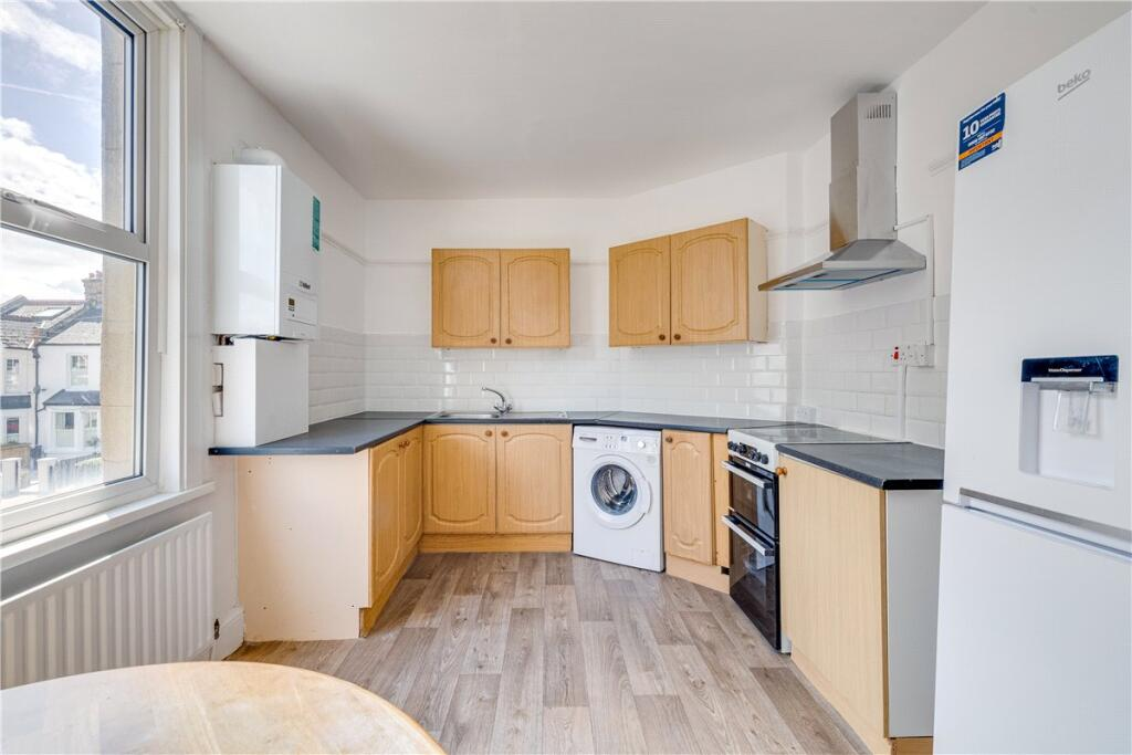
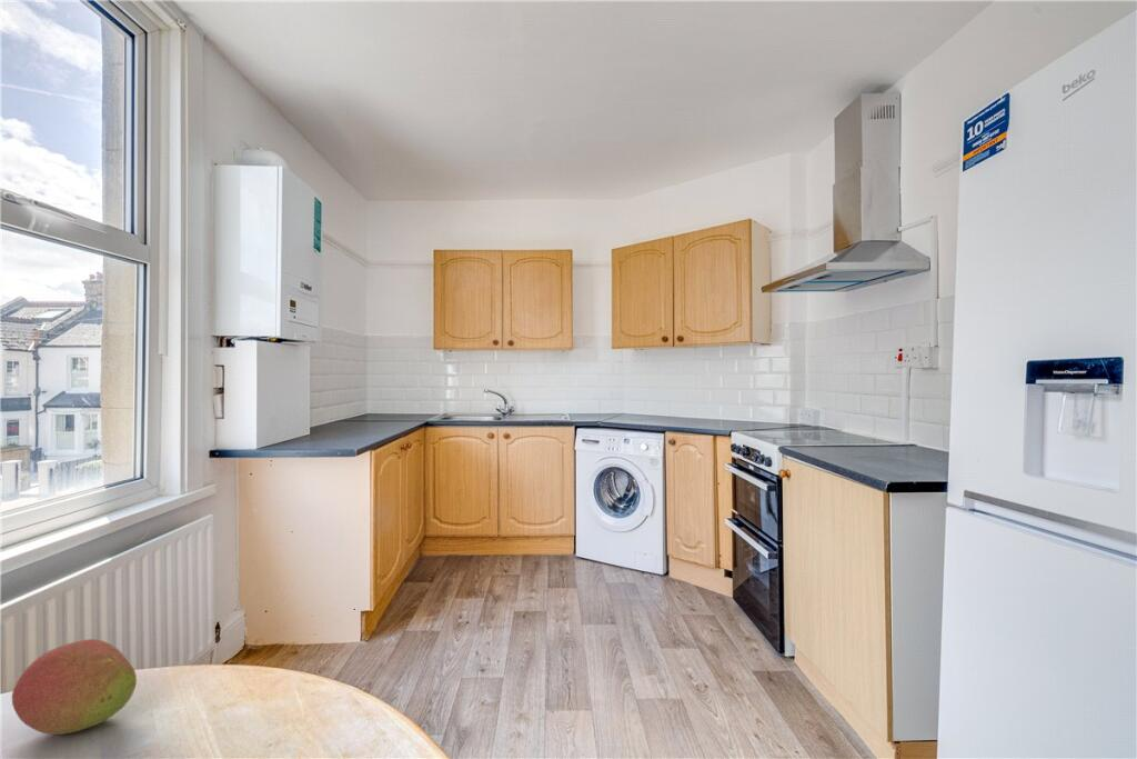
+ fruit (77, 685)
